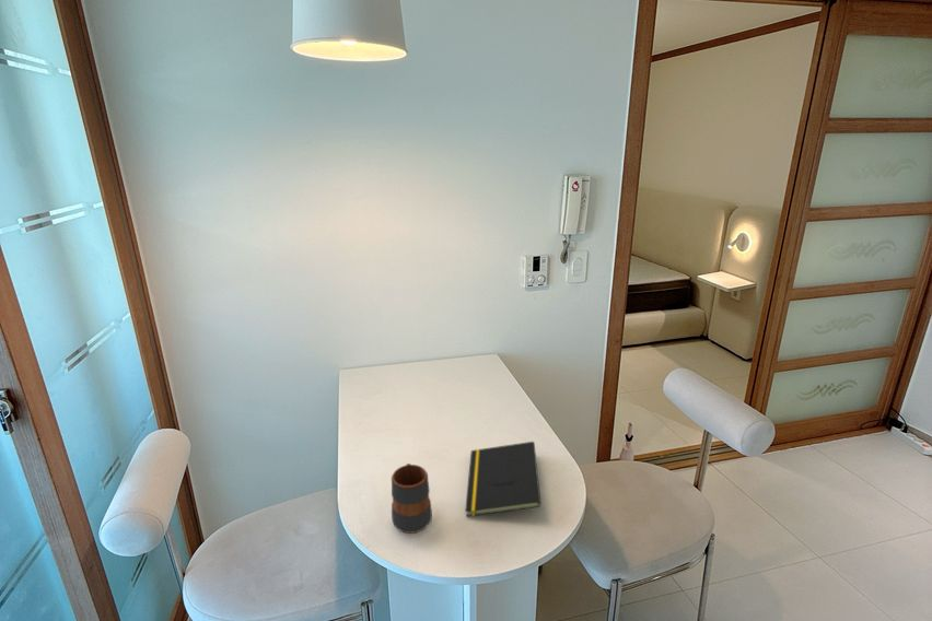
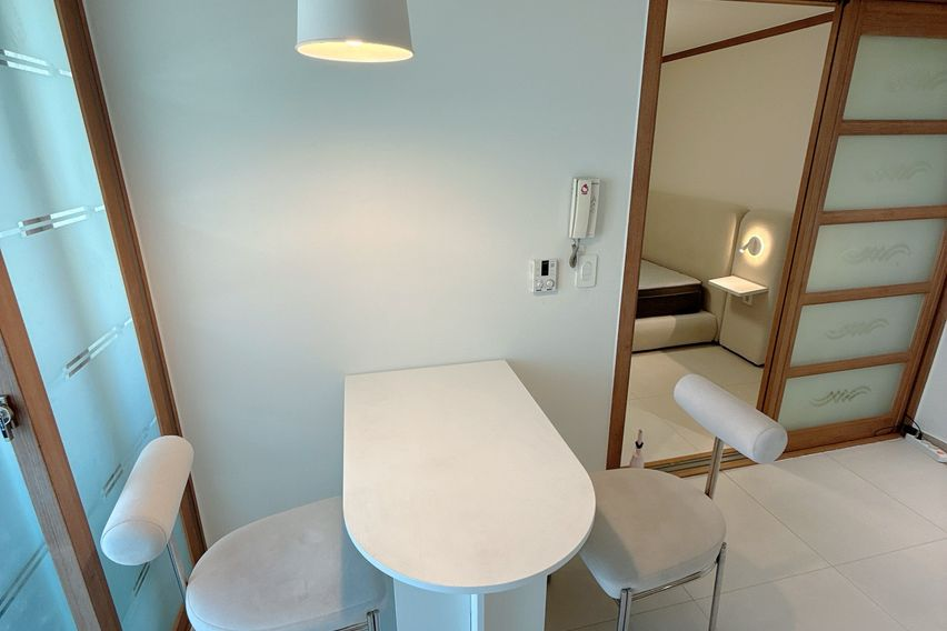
- mug (410, 493)
- notepad (502, 476)
